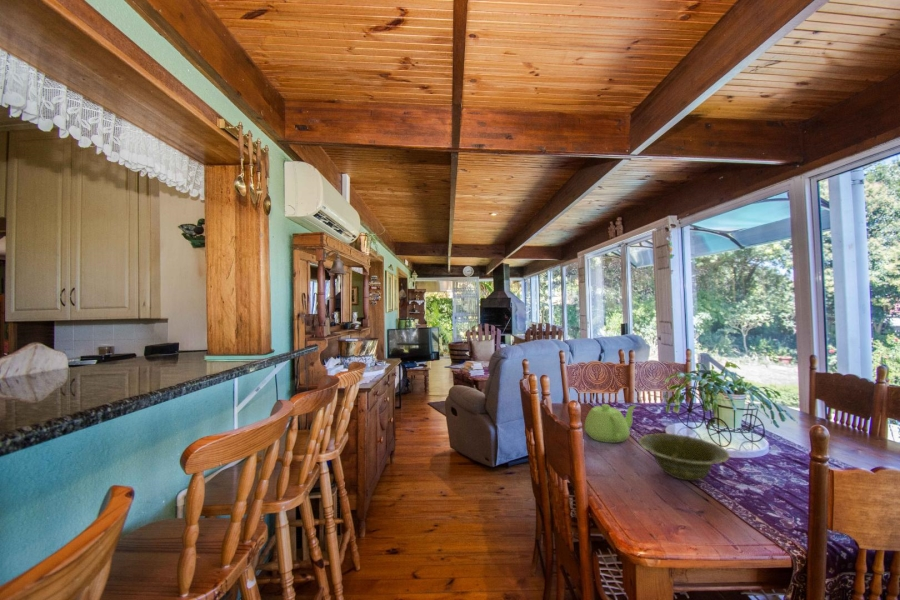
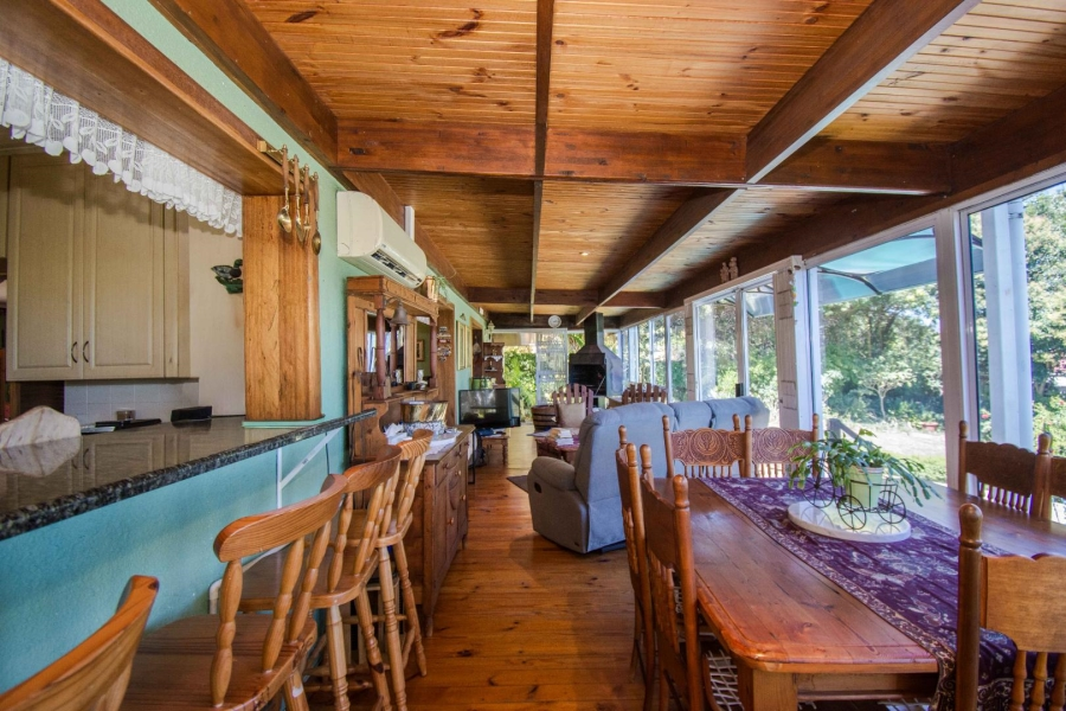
- teapot (611, 420)
- dish (681, 460)
